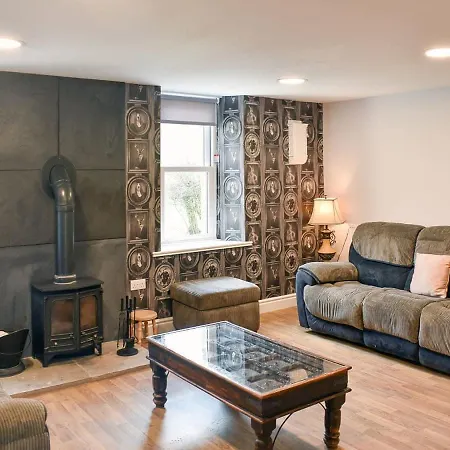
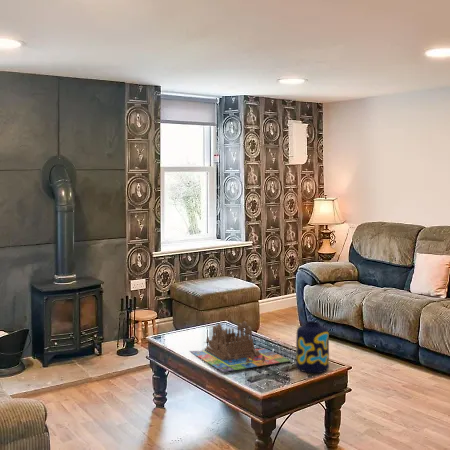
+ board game (232, 337)
+ vase (312, 346)
